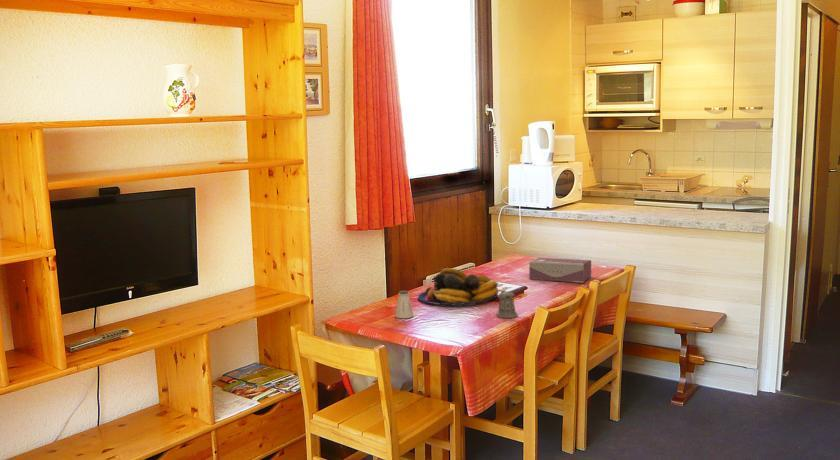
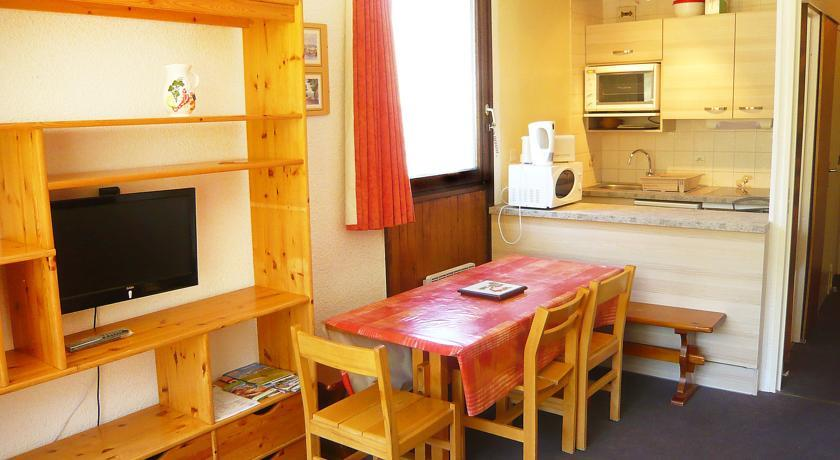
- fruit bowl (457, 283)
- tissue box (560, 269)
- saltshaker (404, 303)
- pepper shaker (508, 303)
